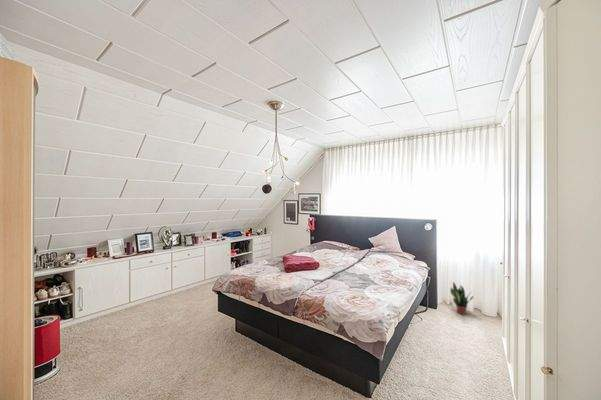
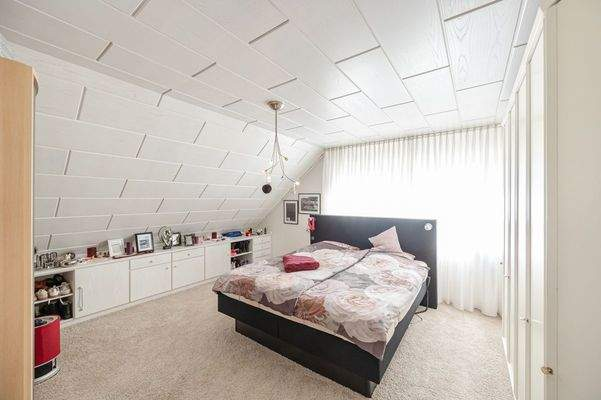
- potted plant (461, 298)
